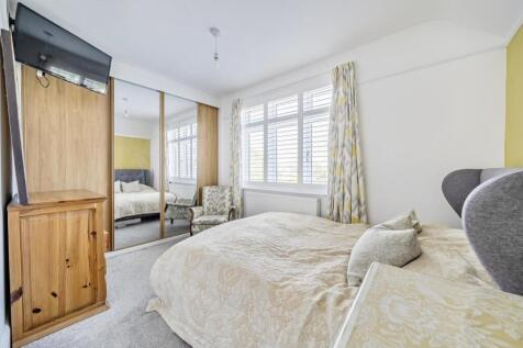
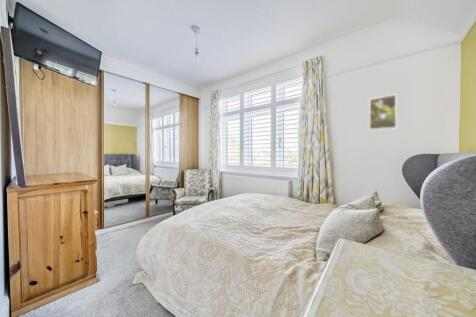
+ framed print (382, 113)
